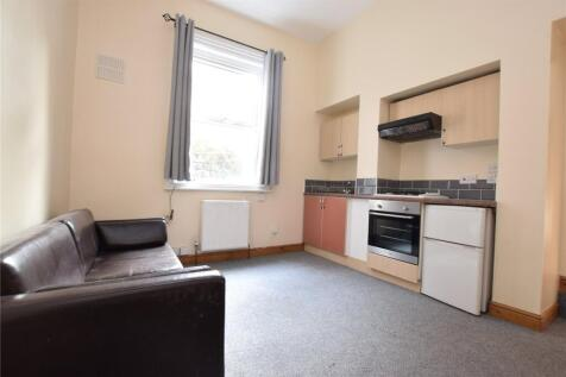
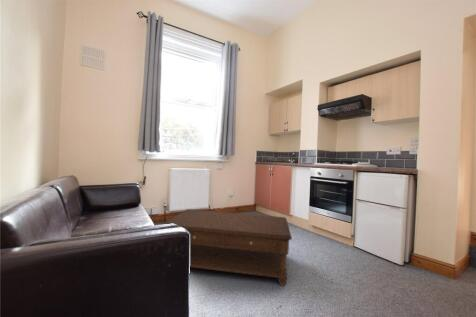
+ coffee table (228, 241)
